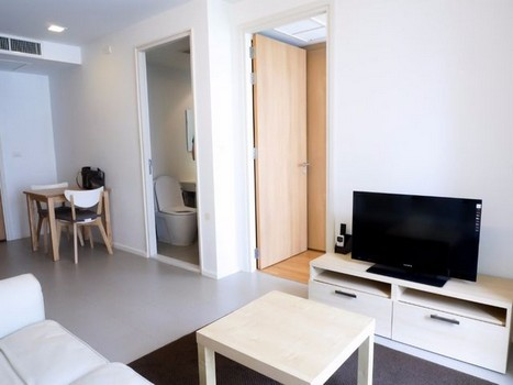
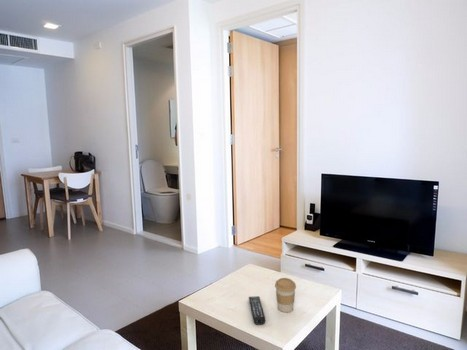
+ remote control (256, 308)
+ coffee cup (285, 294)
